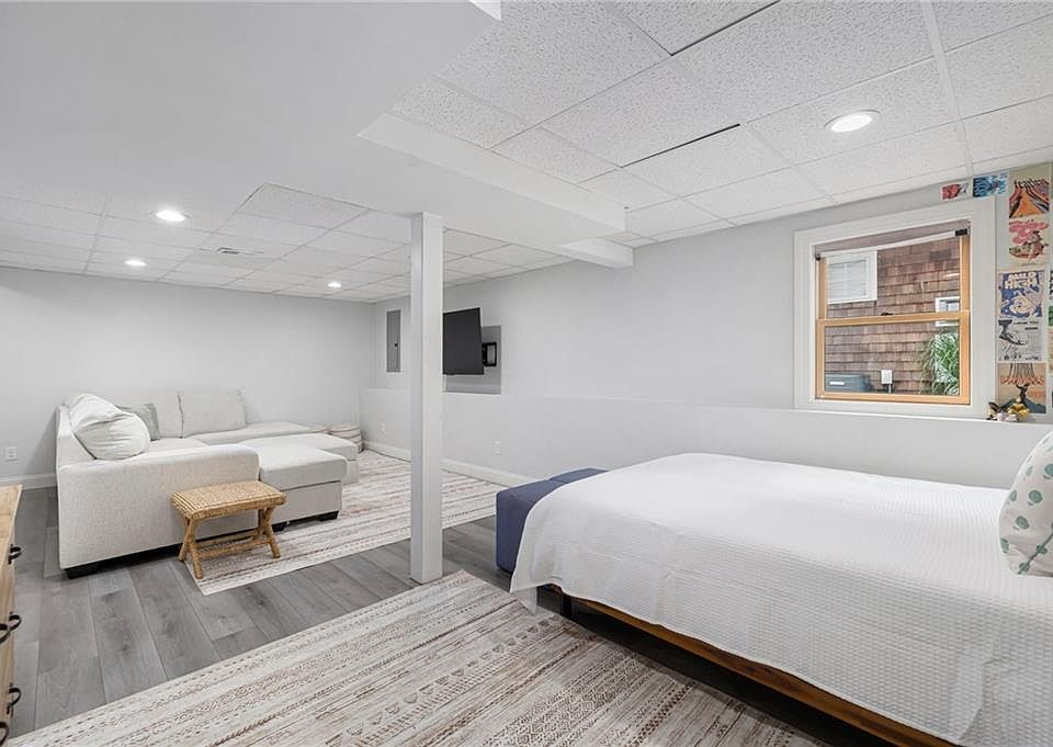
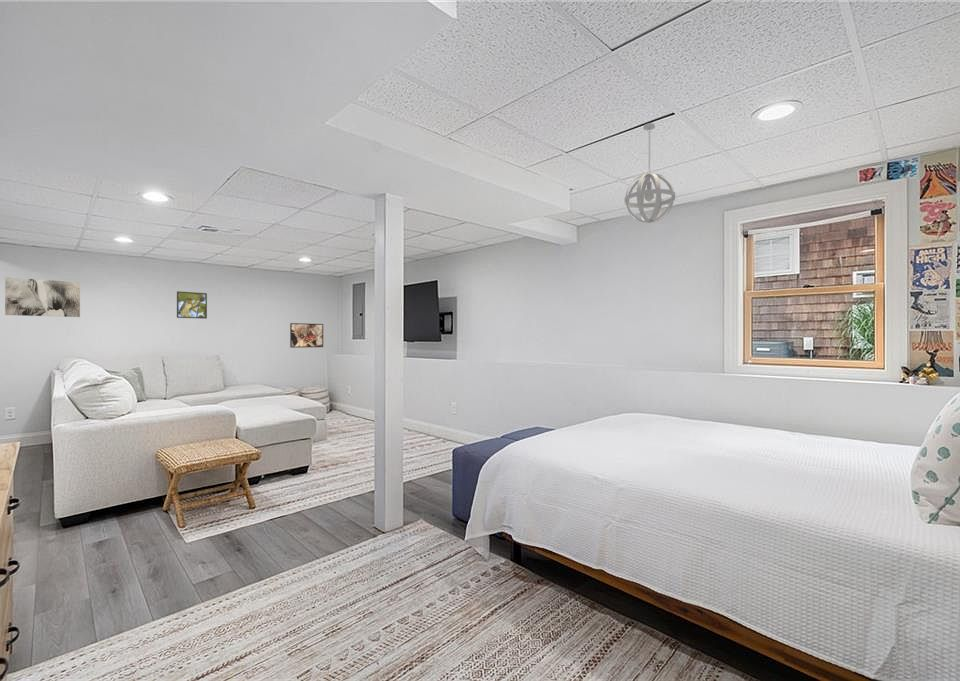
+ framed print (192, 305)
+ wall art (44, 298)
+ pendant light (649, 174)
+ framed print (307, 335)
